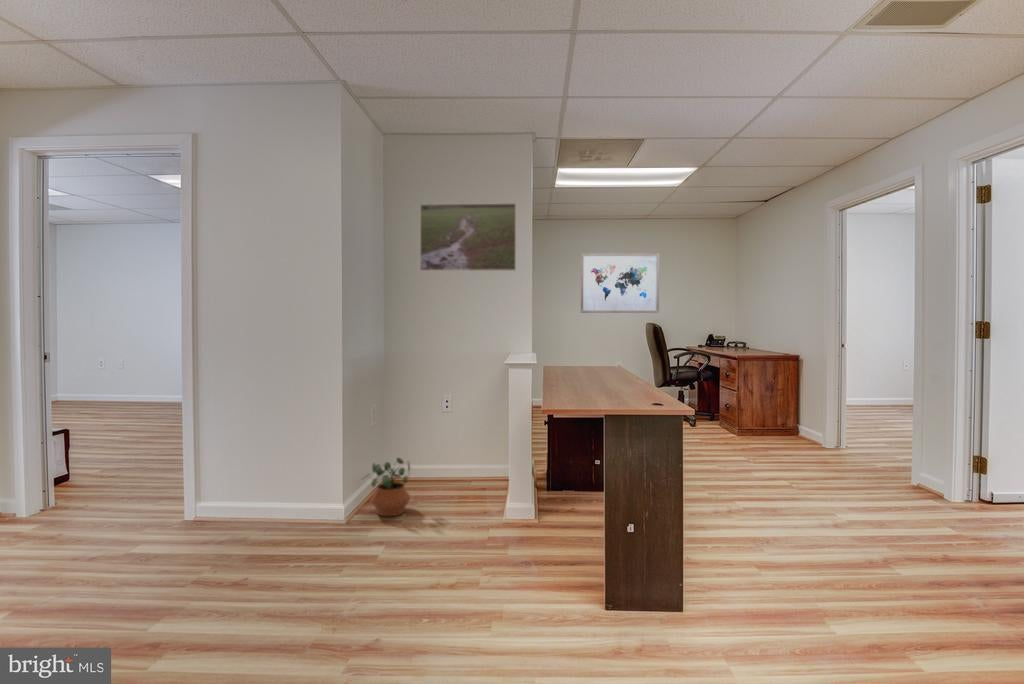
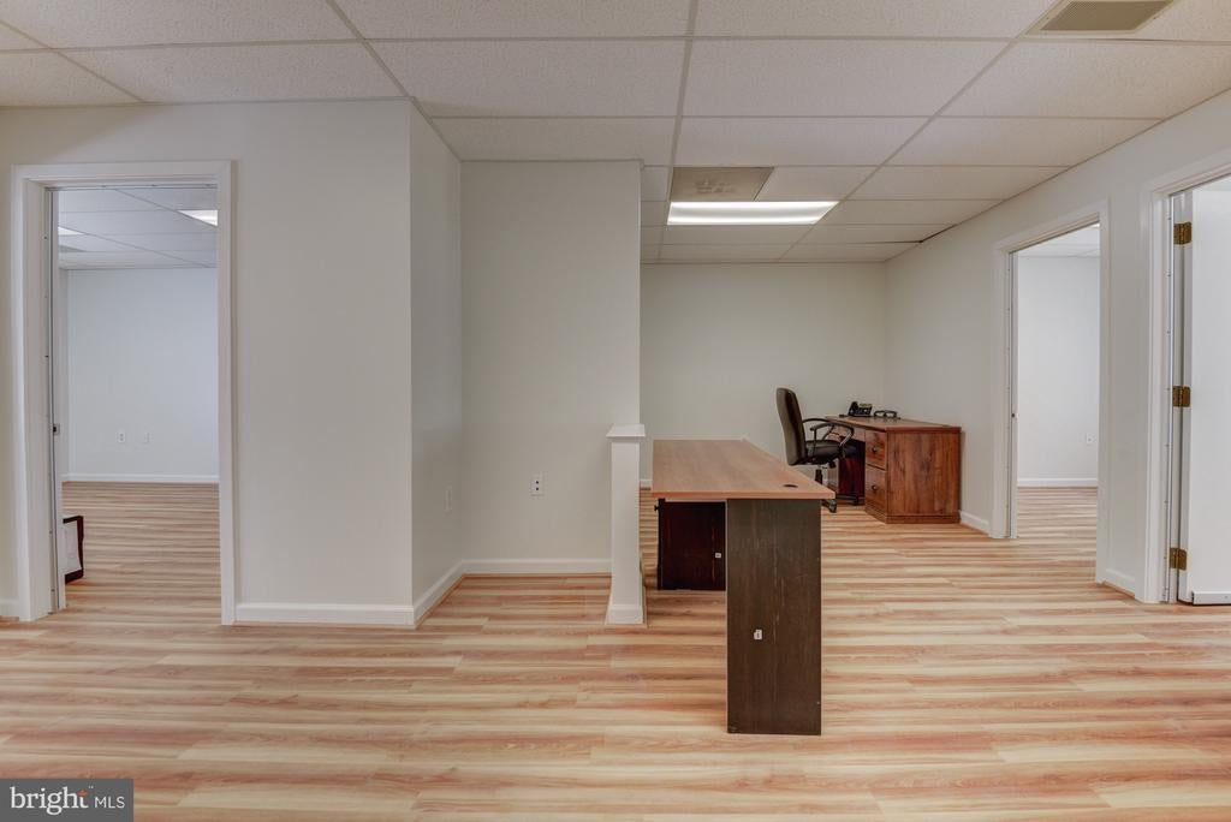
- wall art (619, 283)
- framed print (468, 237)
- potted plant (385, 485)
